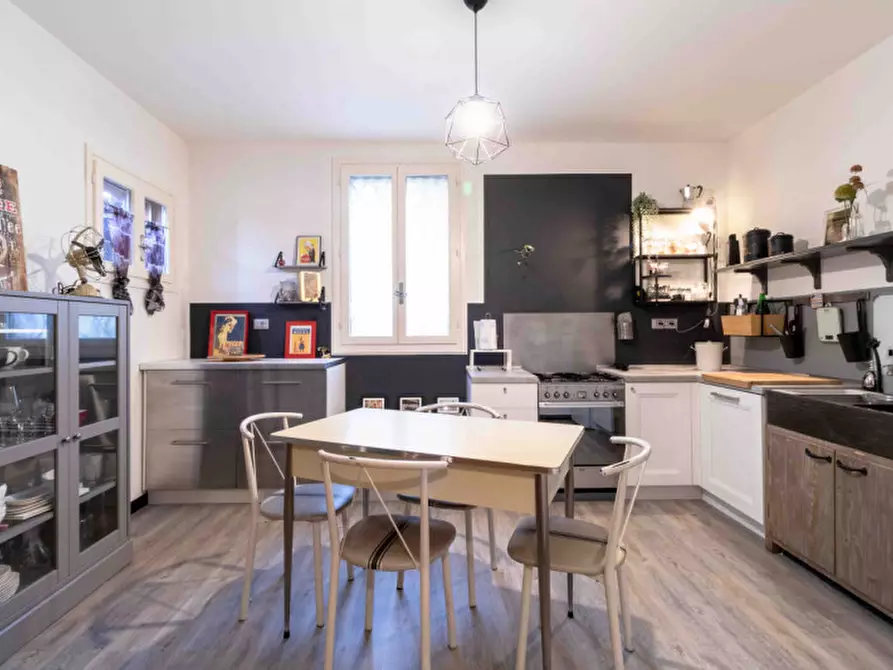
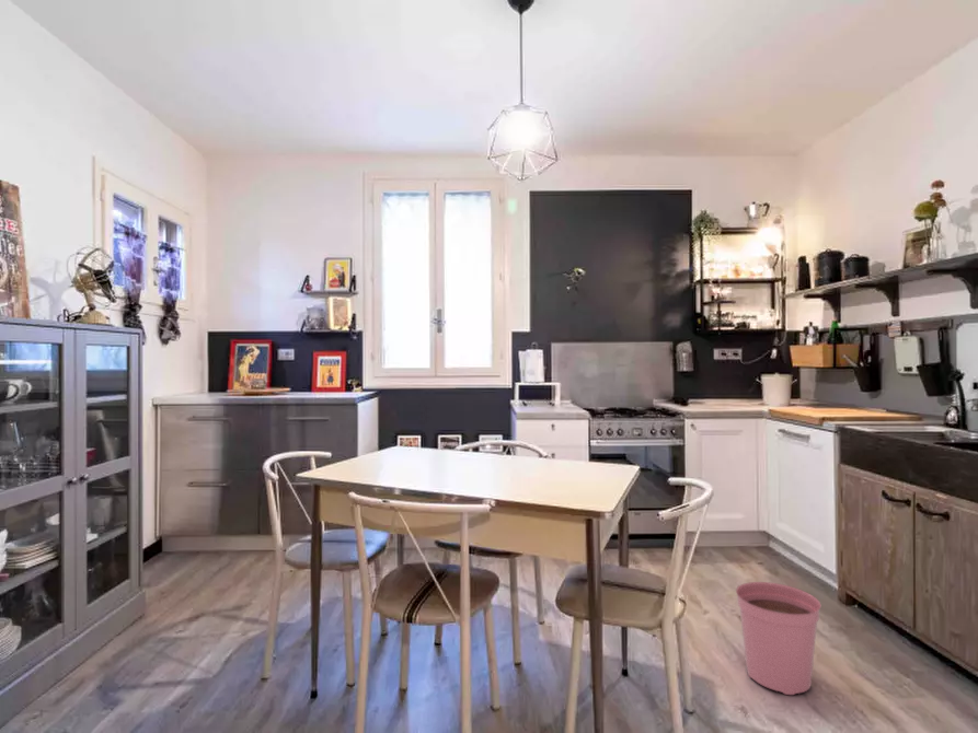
+ plant pot (778, 637)
